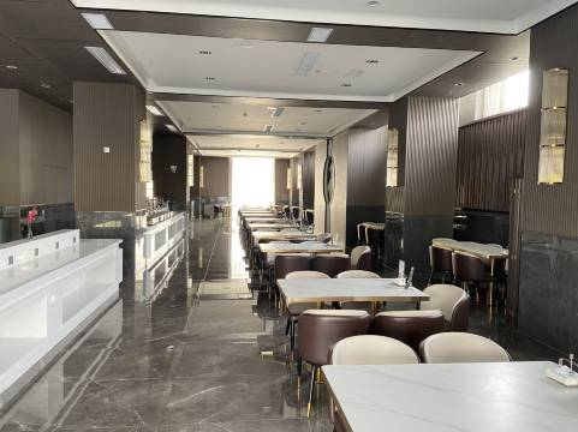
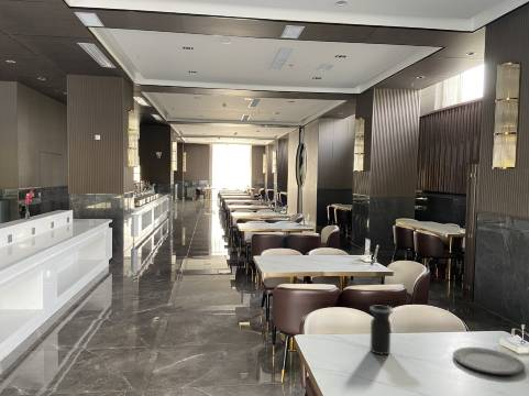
+ vase (381, 329)
+ plate (487, 361)
